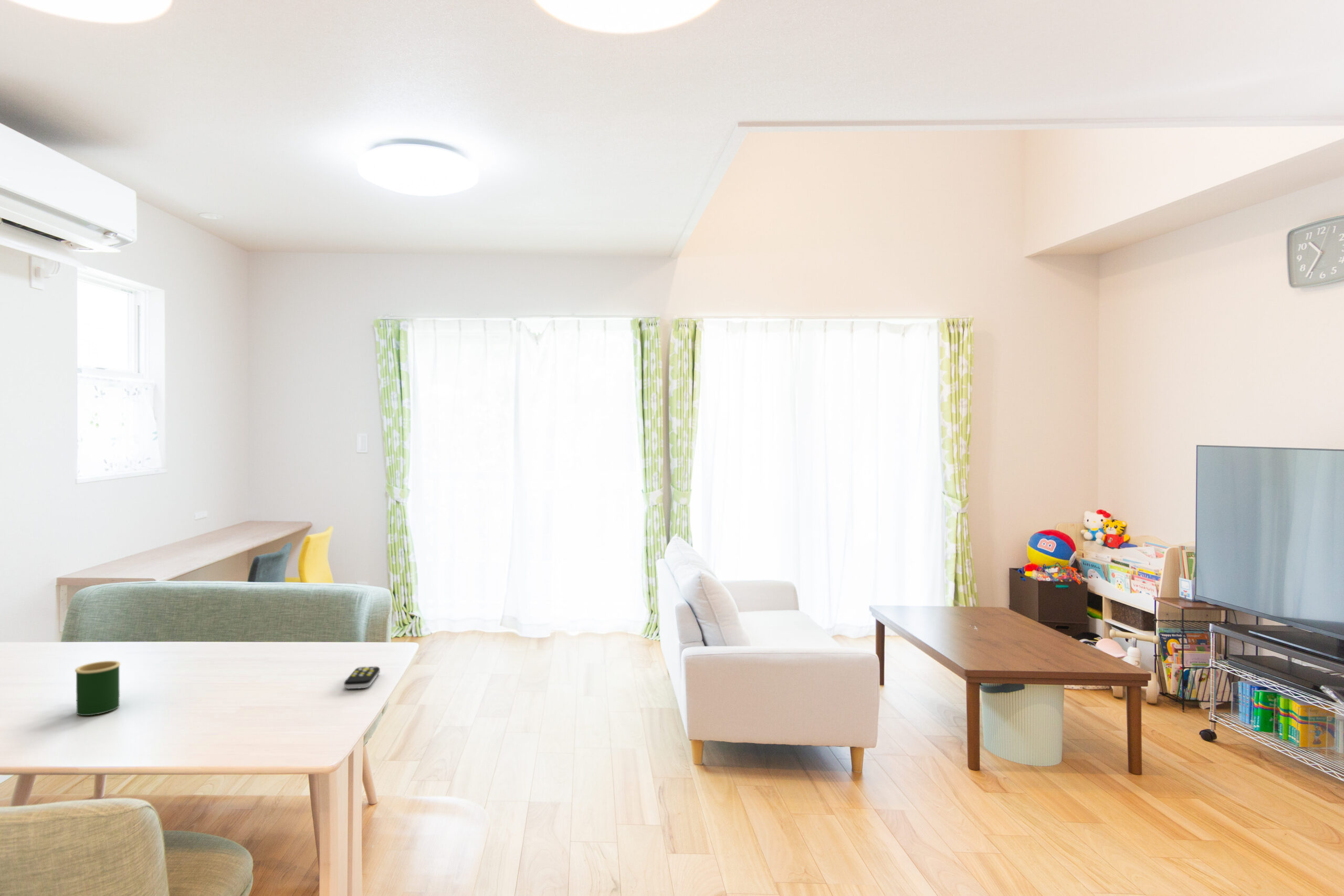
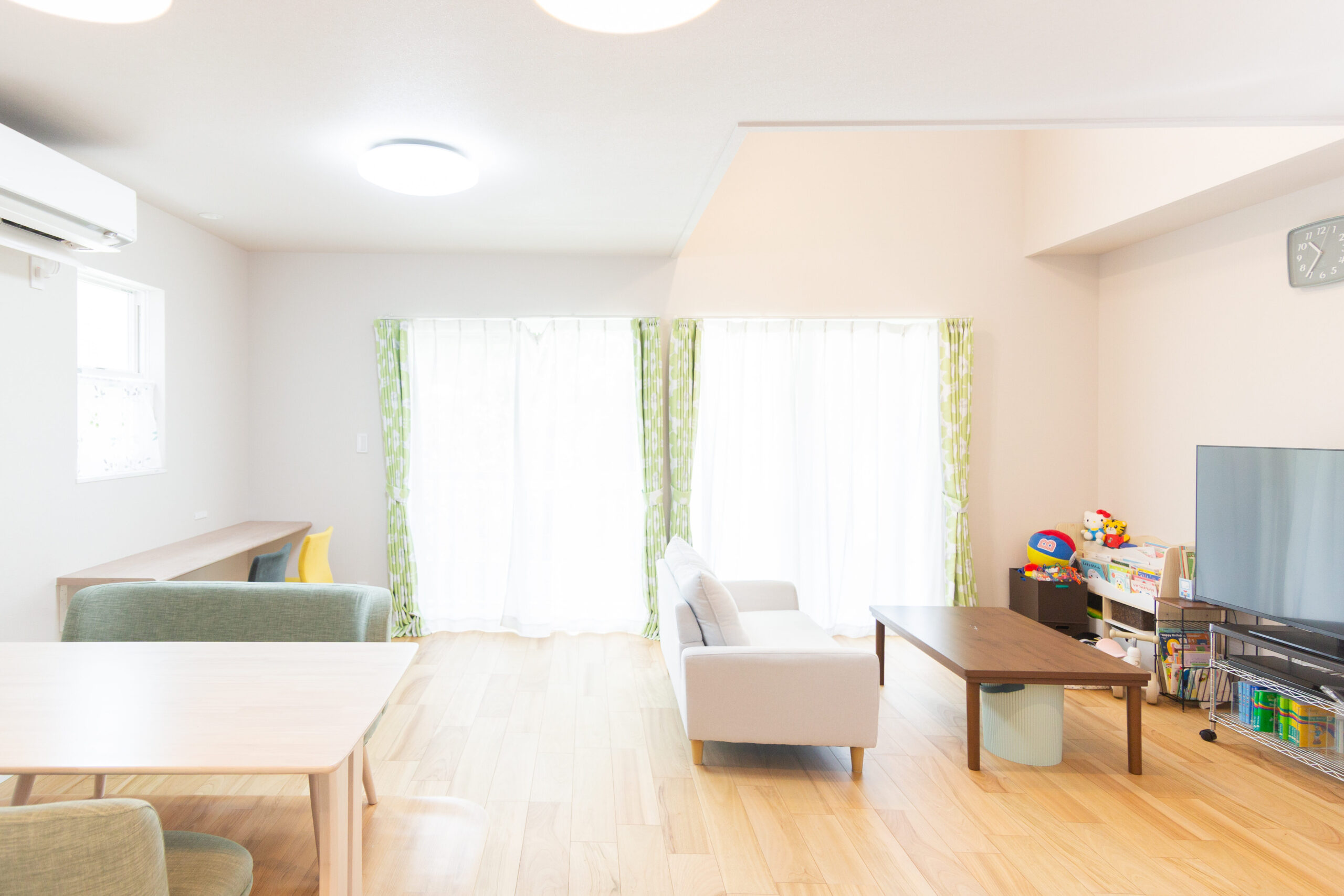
- mug (94, 686)
- remote control (362, 677)
